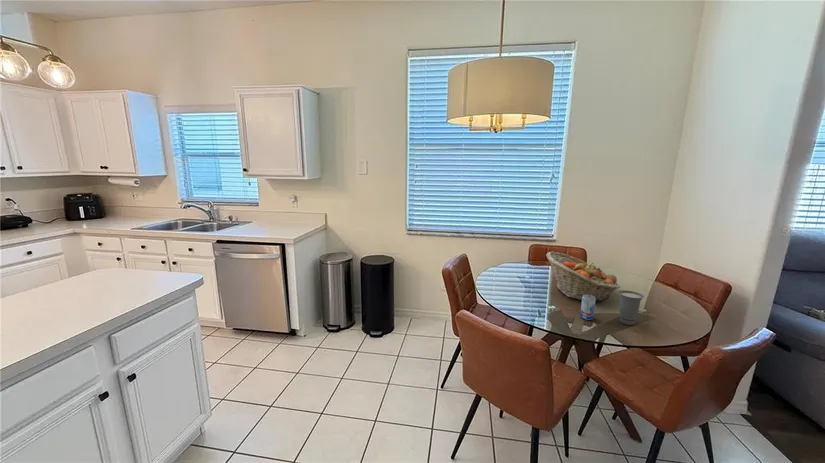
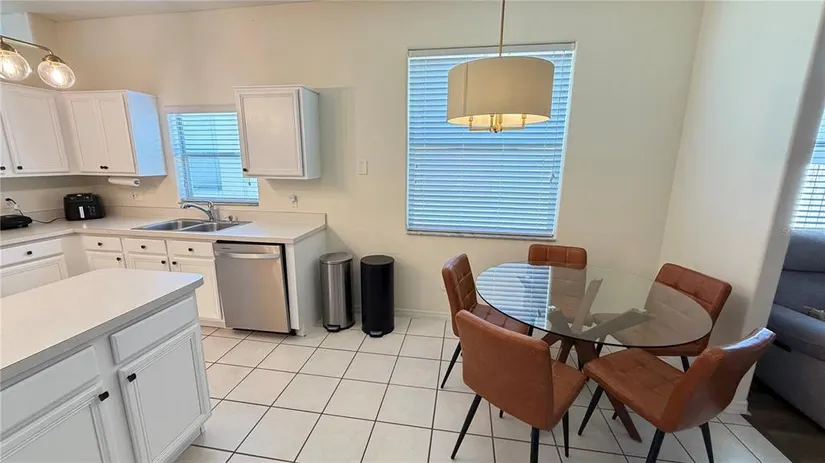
- beverage can (587, 306)
- cup (628, 308)
- fruit basket (580, 274)
